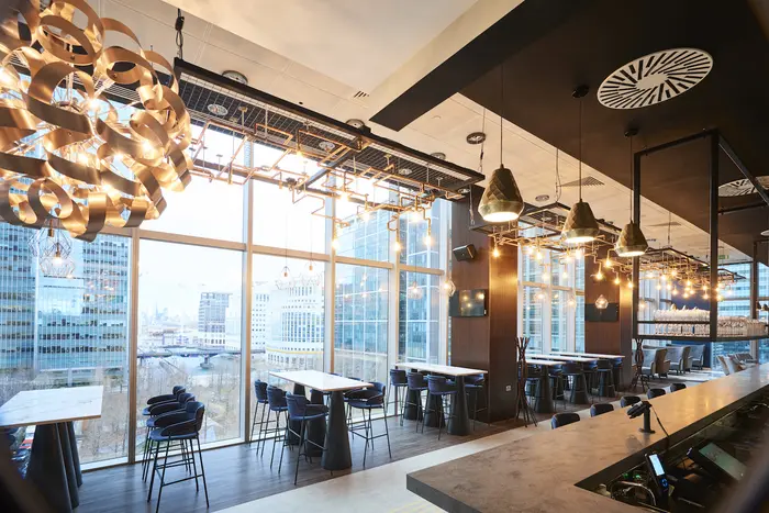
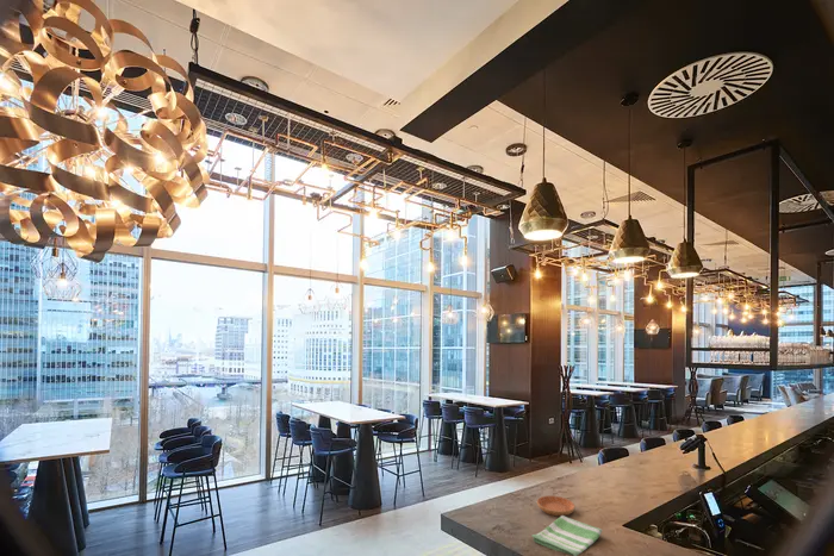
+ dish towel (567, 535)
+ saucer (555, 506)
